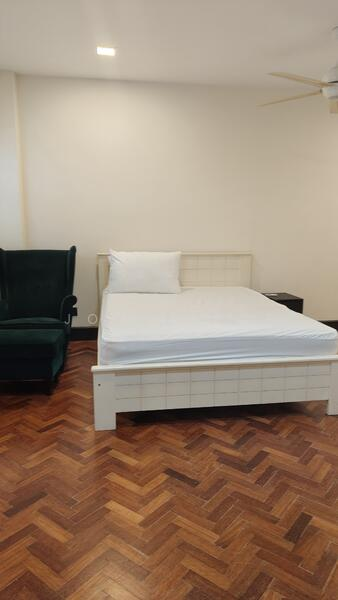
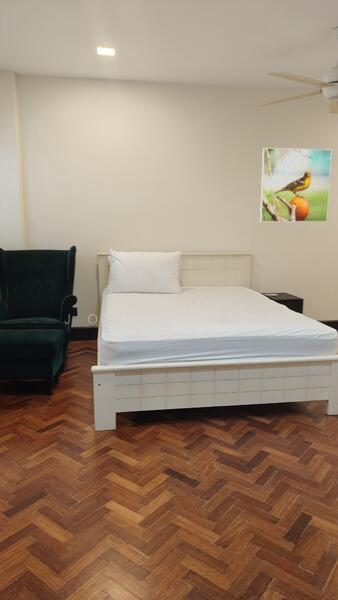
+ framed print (295, 185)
